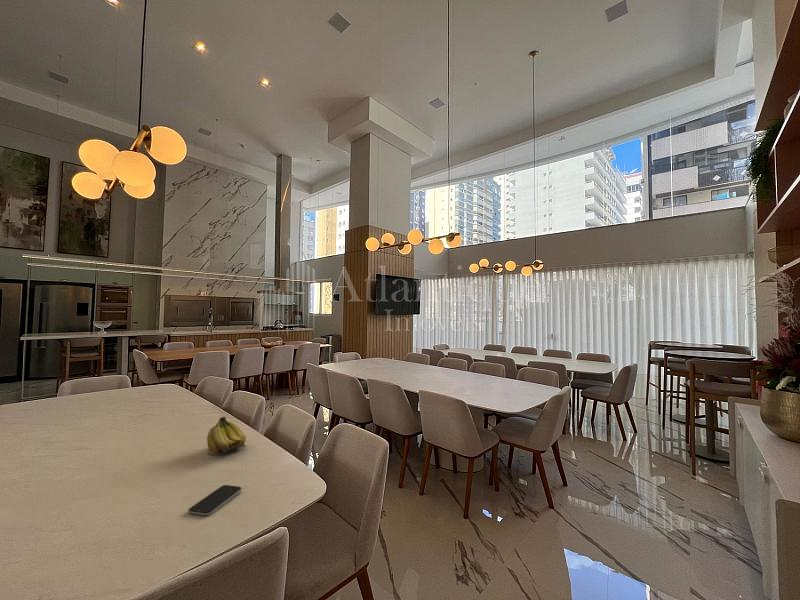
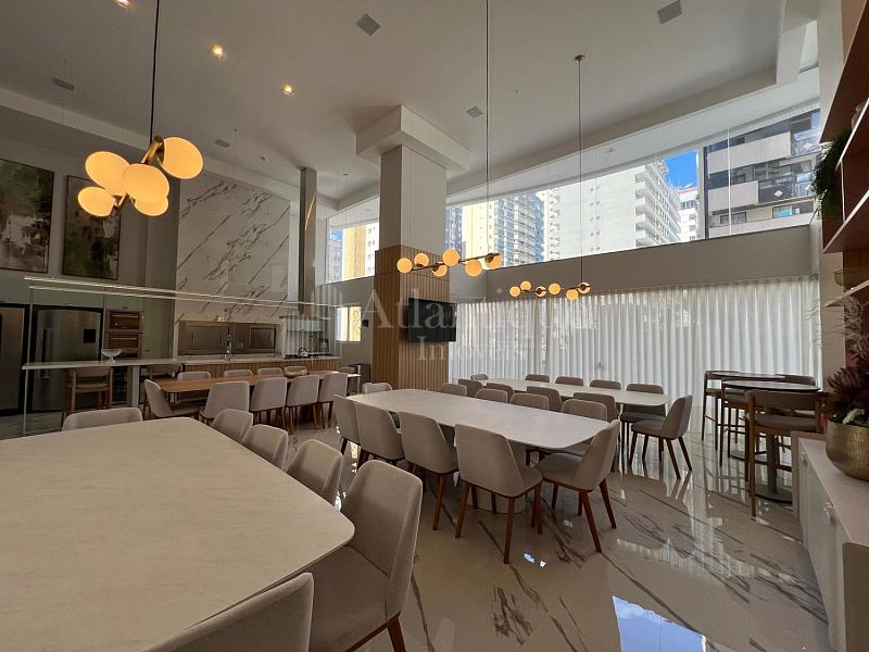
- fruit (227, 434)
- smartphone (216, 499)
